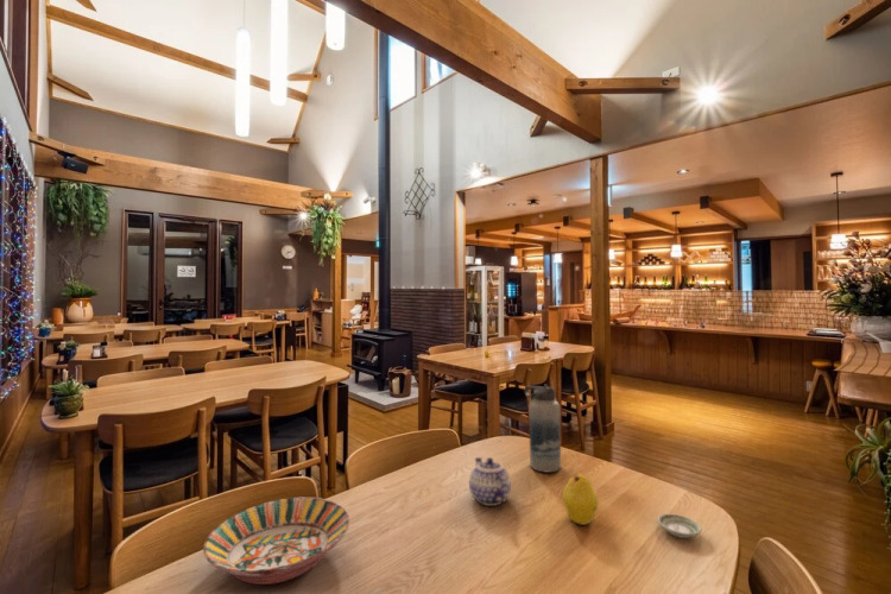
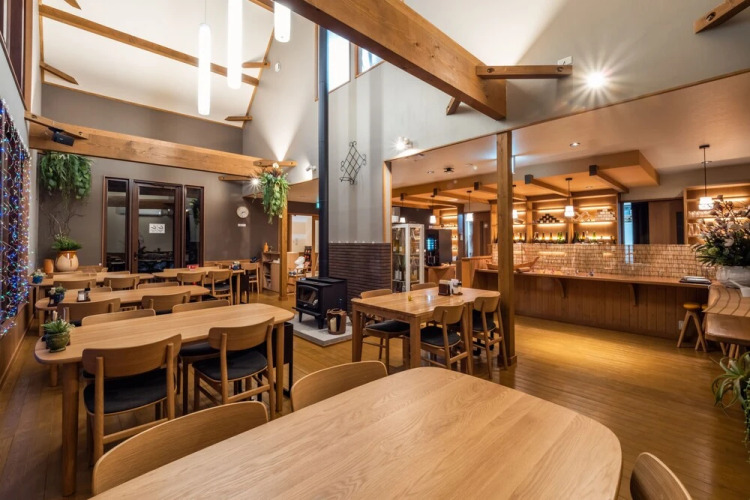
- water bottle (543, 424)
- fruit (580, 498)
- teapot (489, 479)
- serving bowl (280, 544)
- saucer (678, 527)
